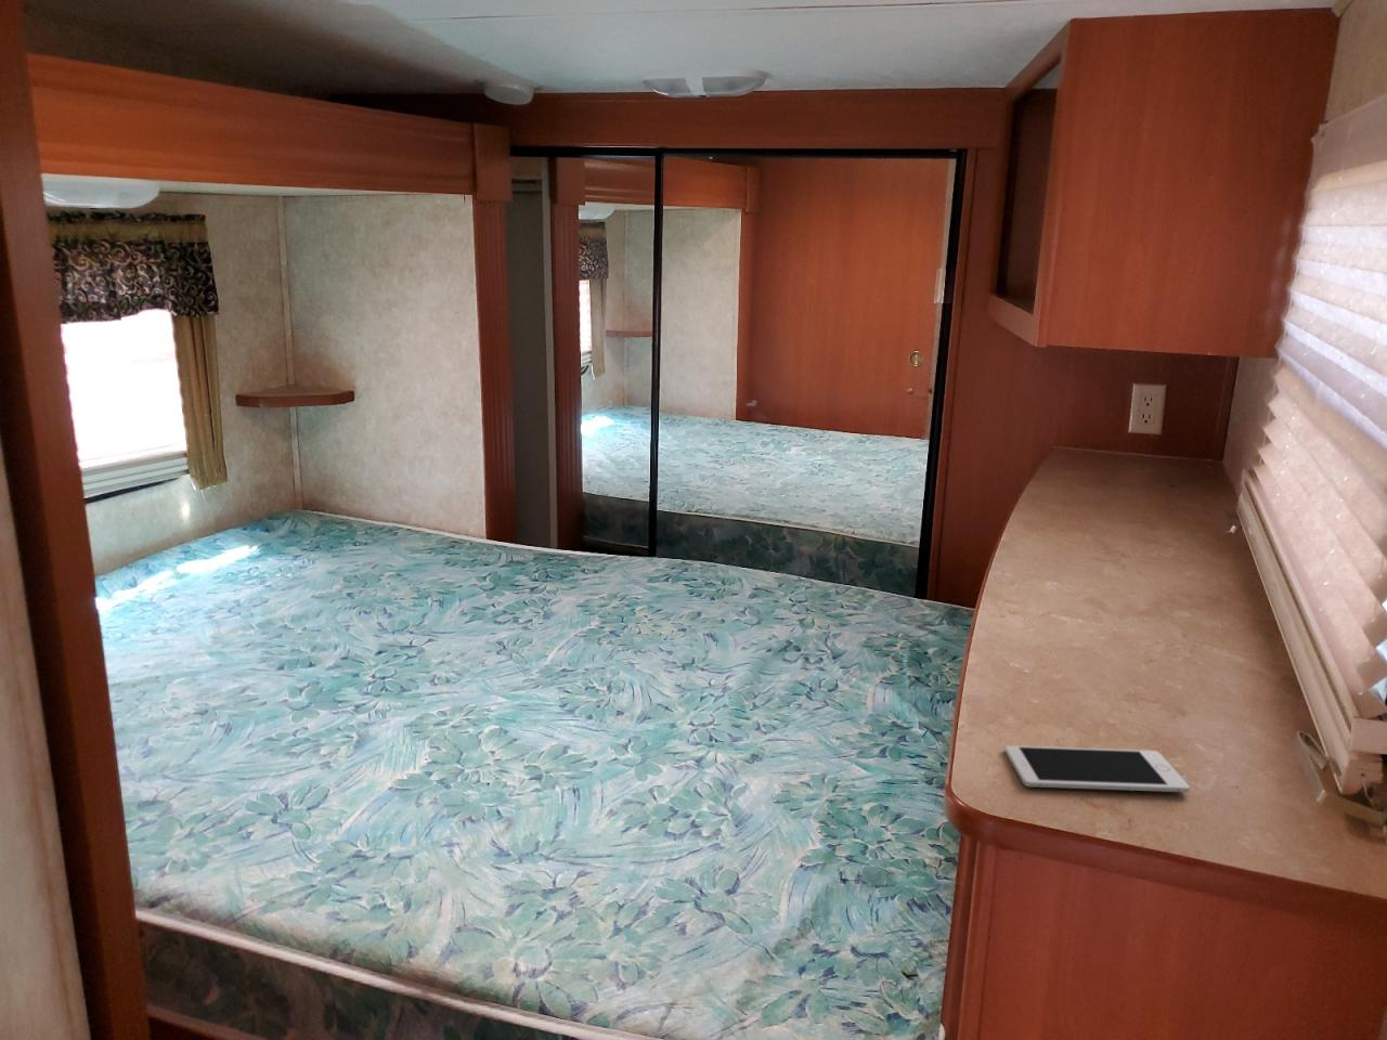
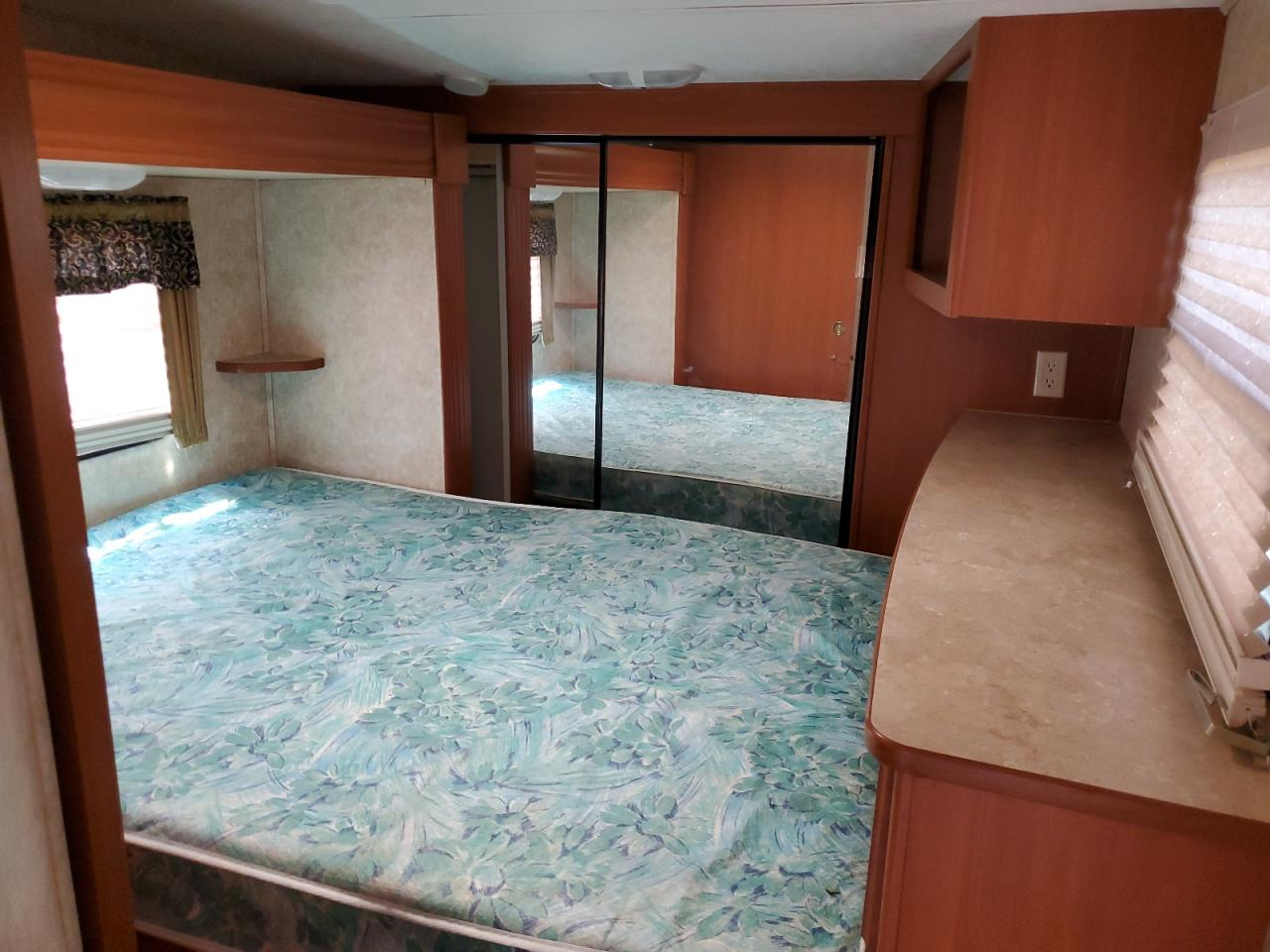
- cell phone (1093, 768)
